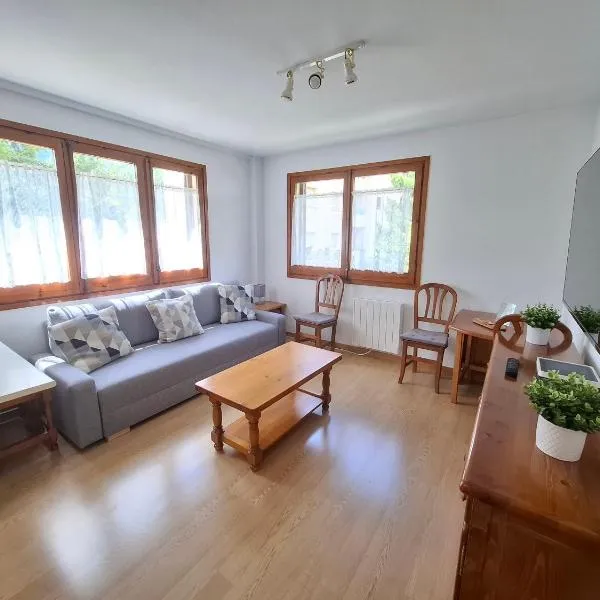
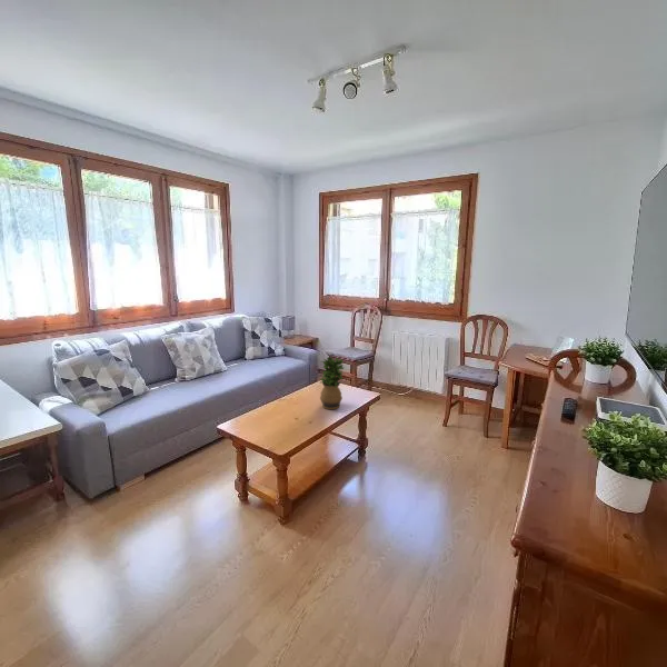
+ potted plant (334, 380)
